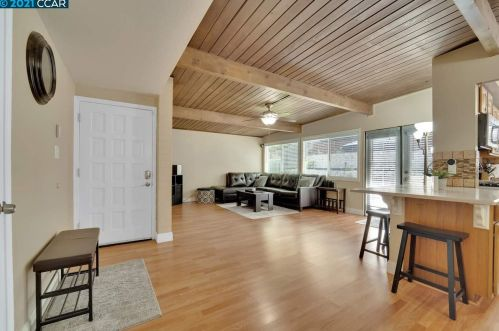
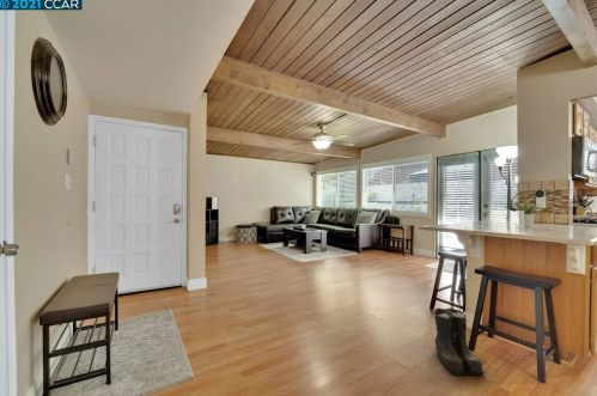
+ boots (455, 337)
